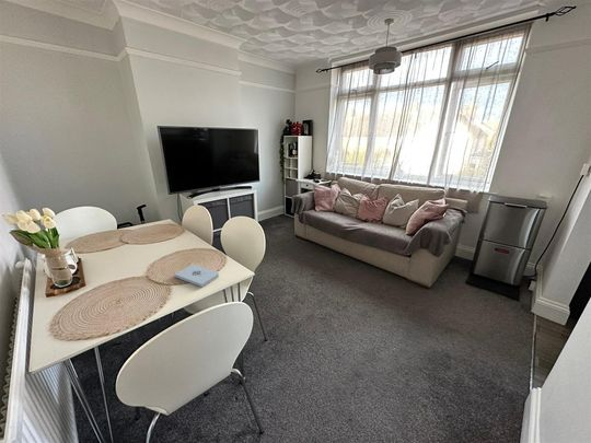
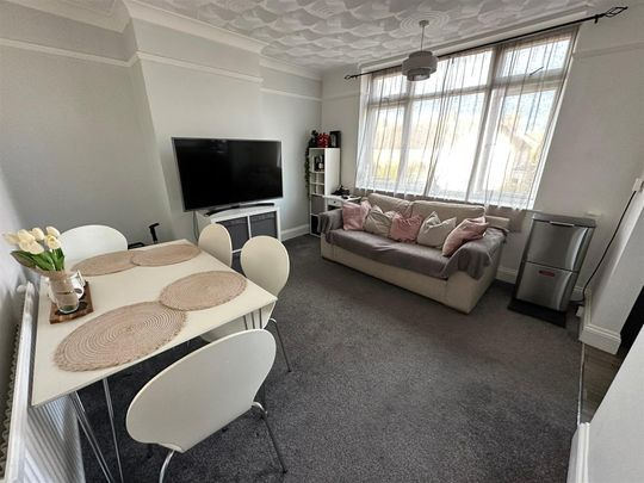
- notepad (197, 275)
